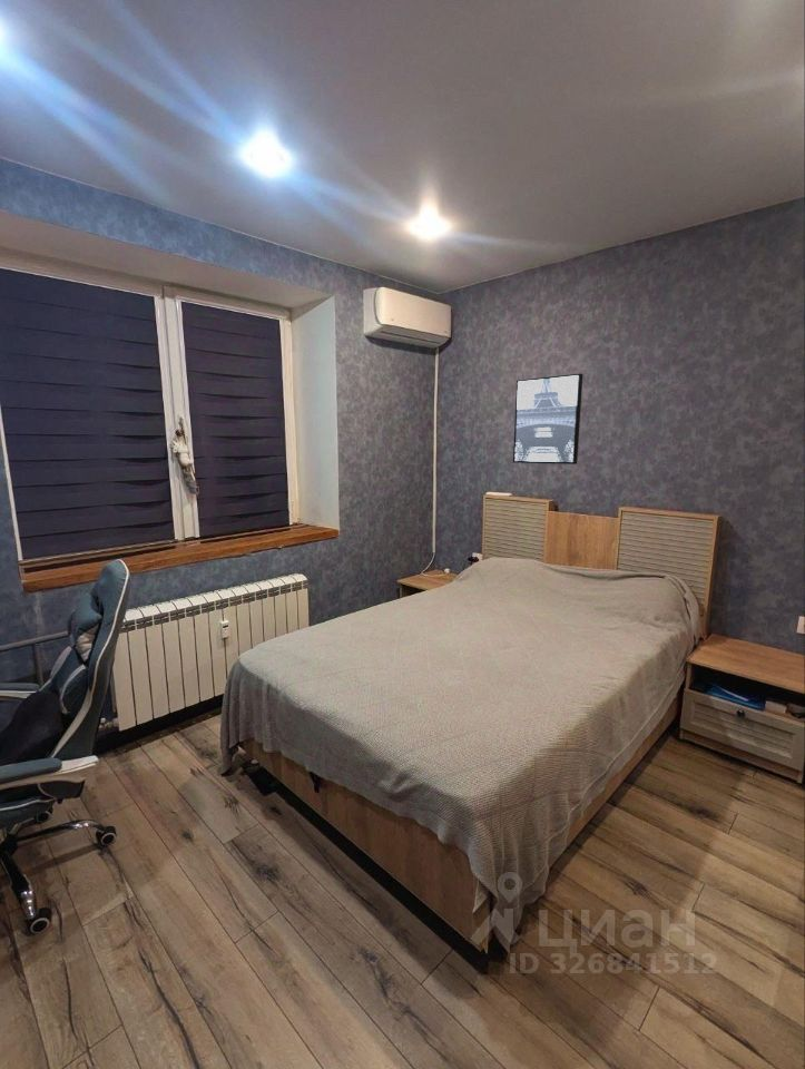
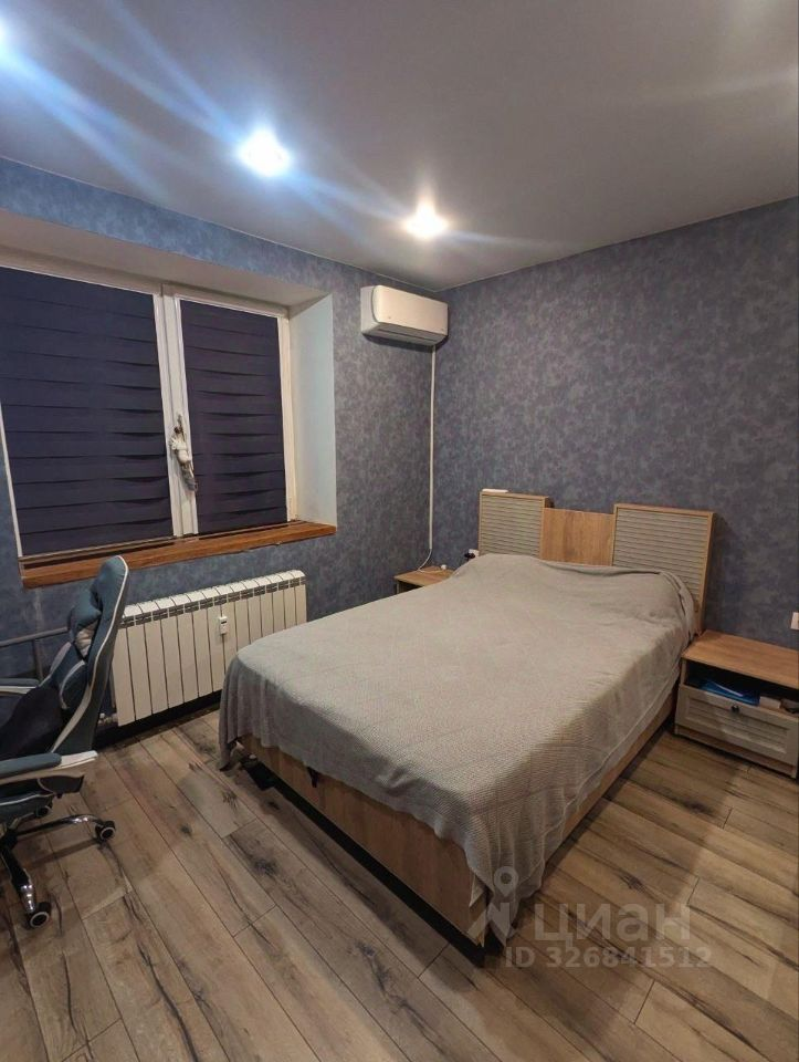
- wall art (546, 421)
